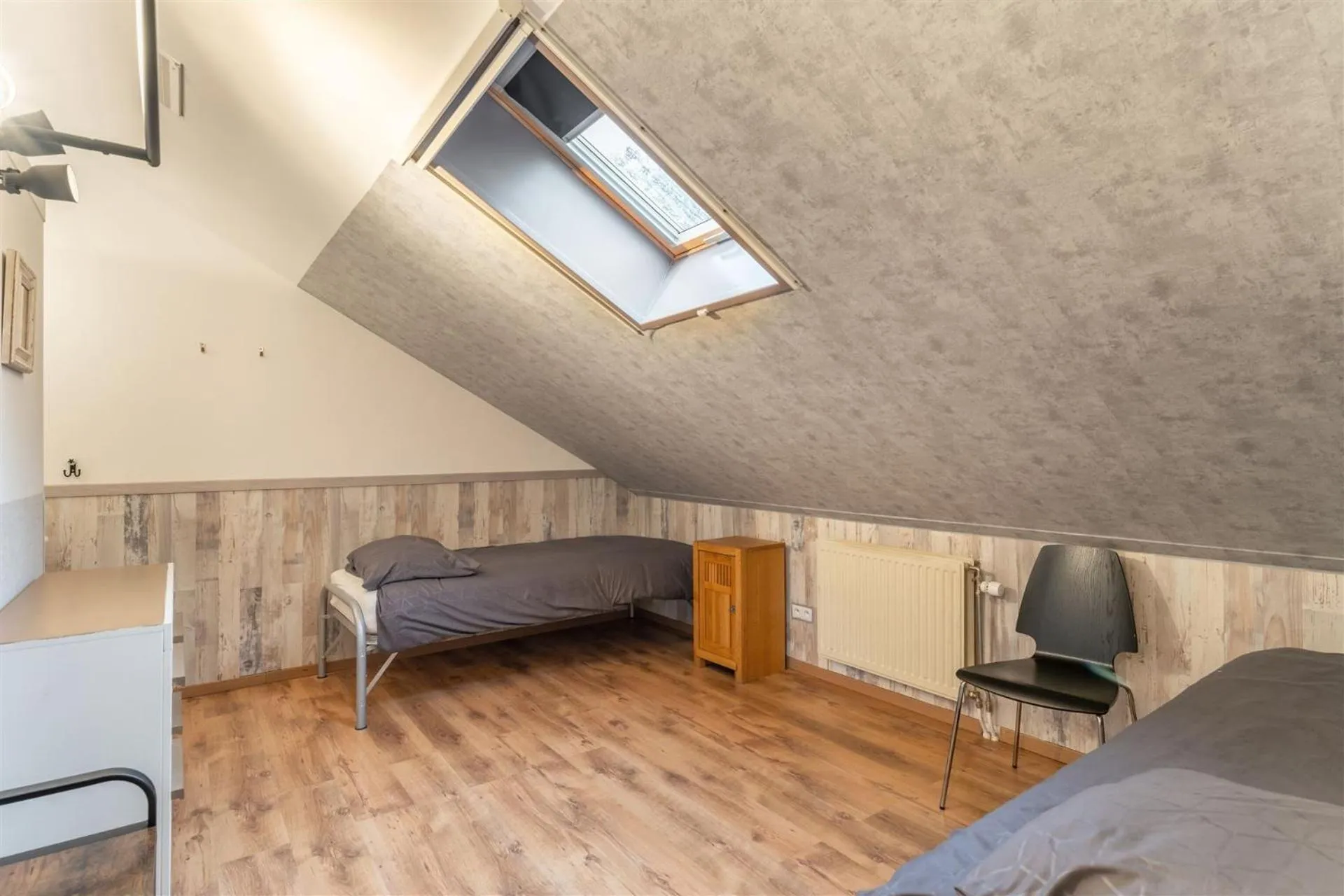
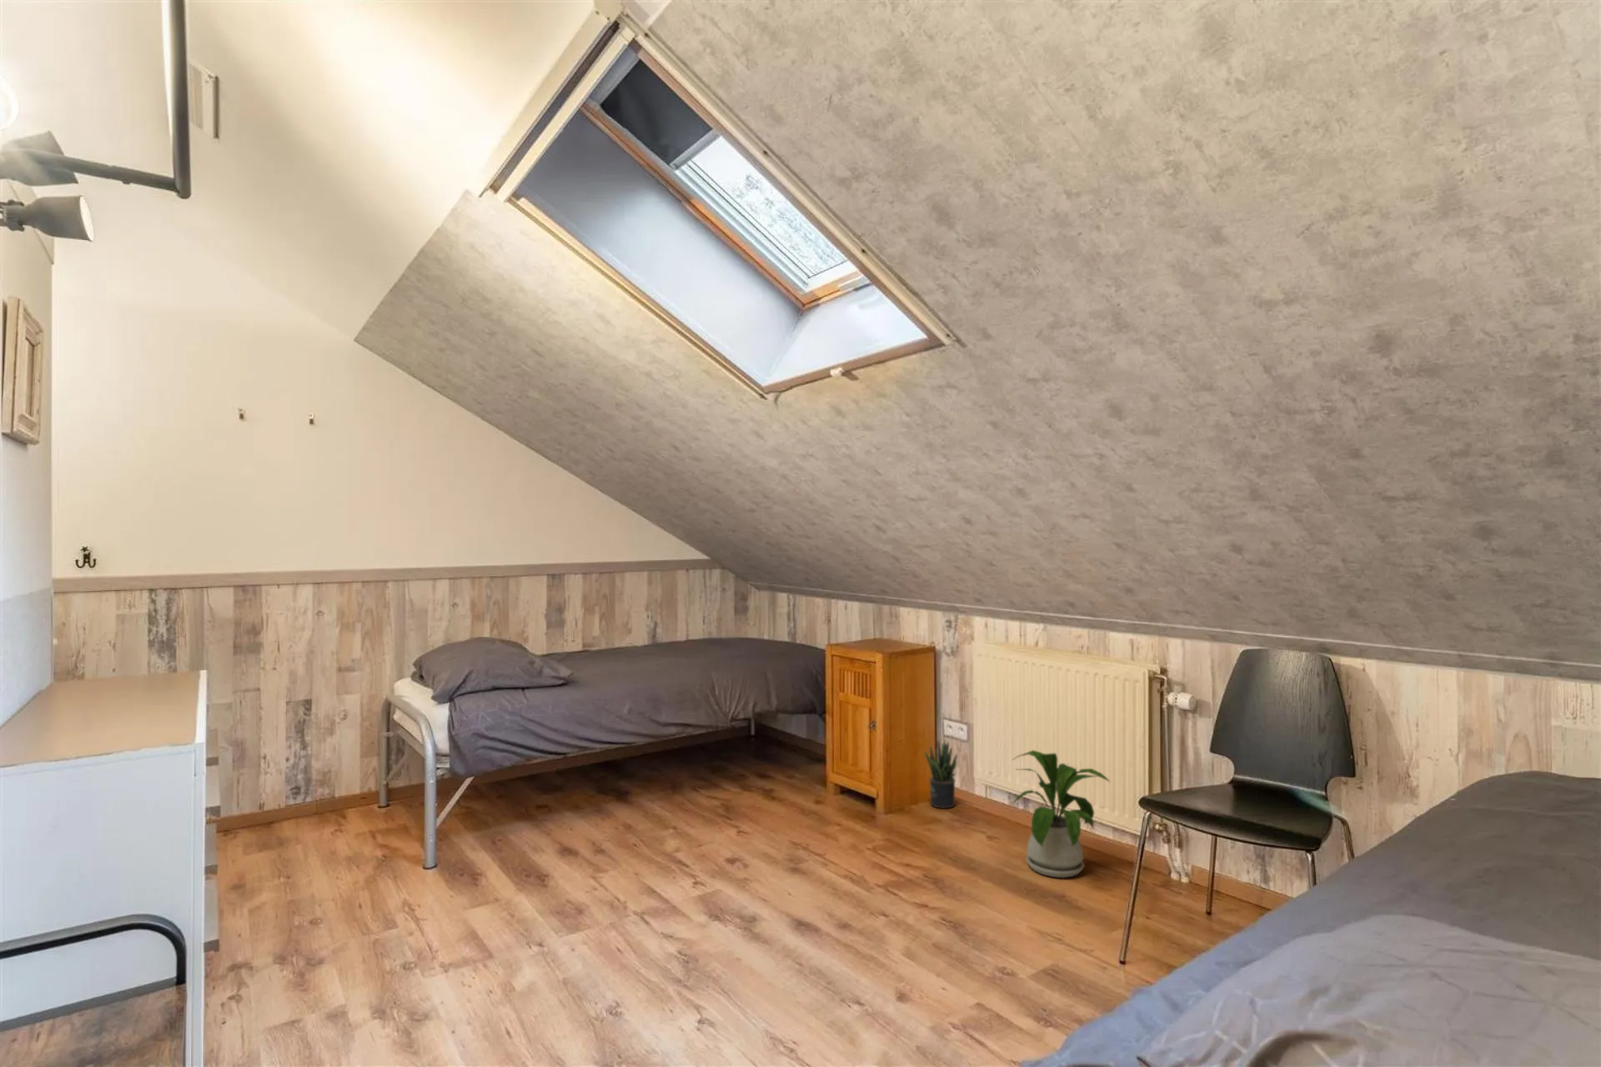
+ potted plant (940, 773)
+ house plant (1064, 804)
